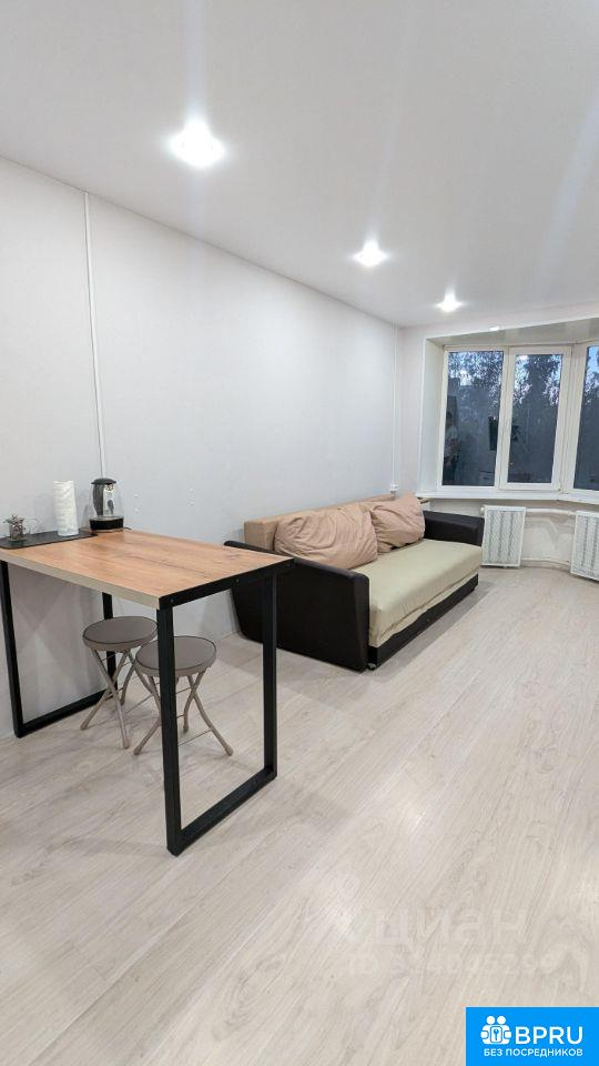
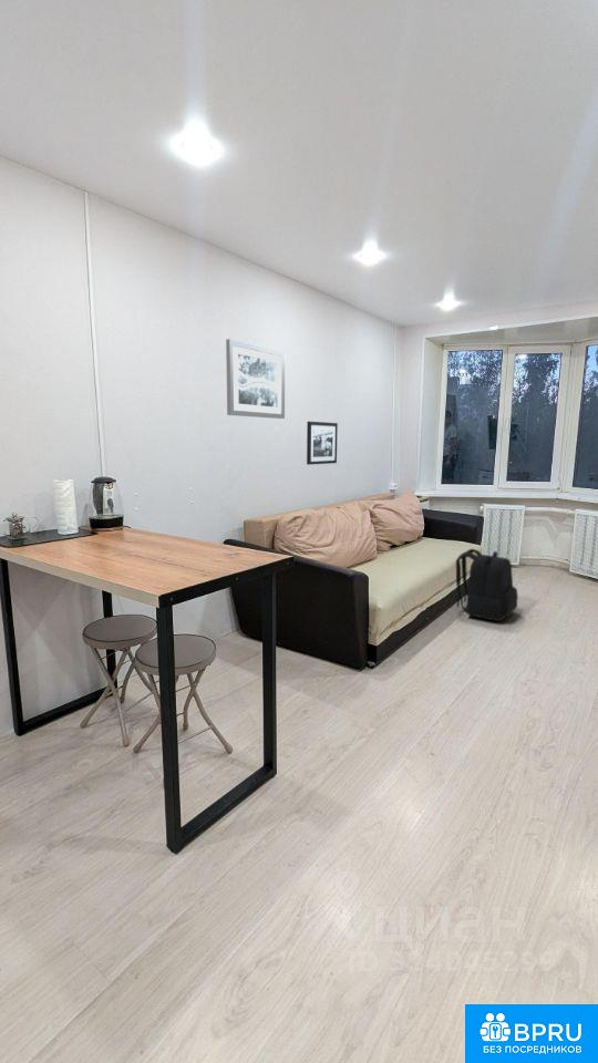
+ backpack (485, 582)
+ picture frame (322, 443)
+ wall art (257, 381)
